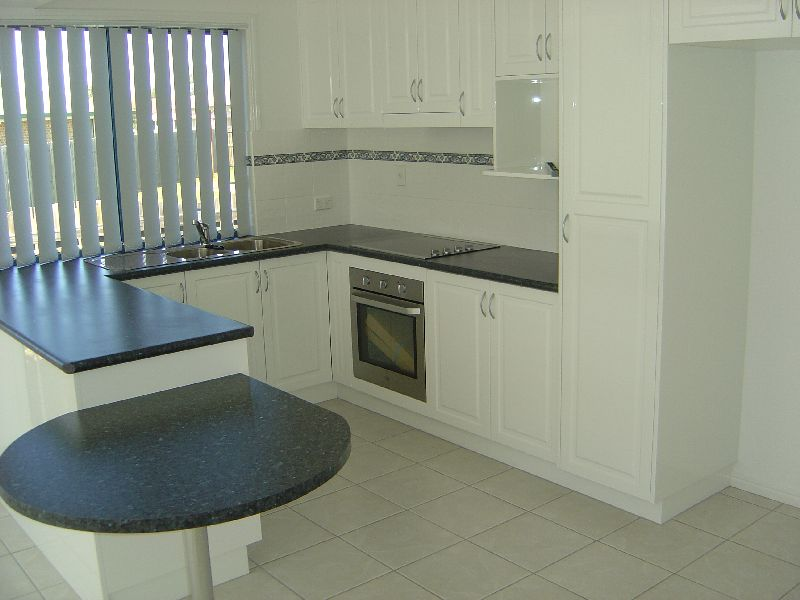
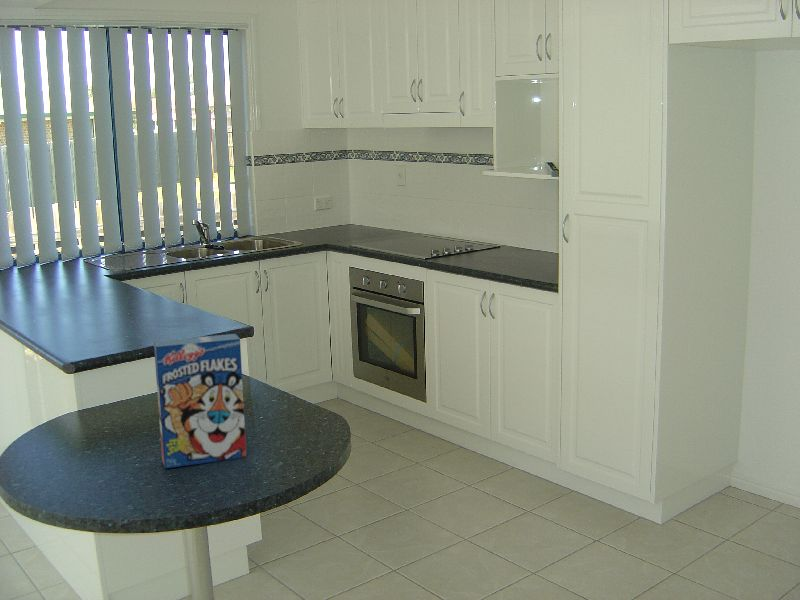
+ cereal box (200, 399)
